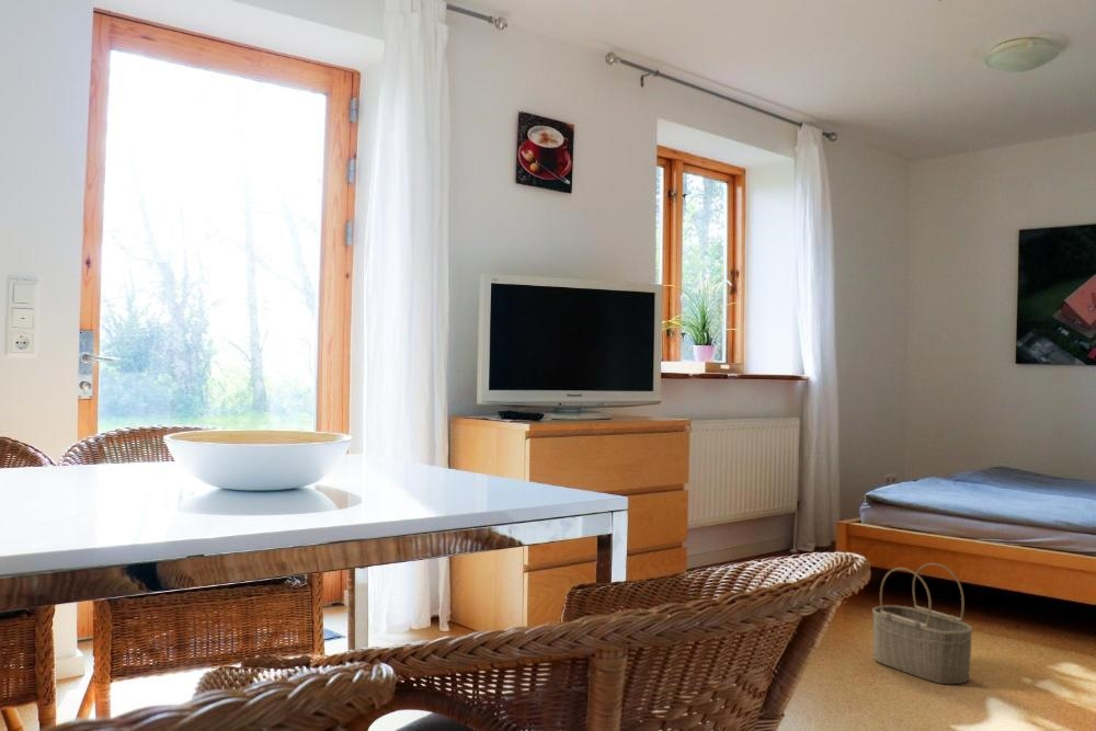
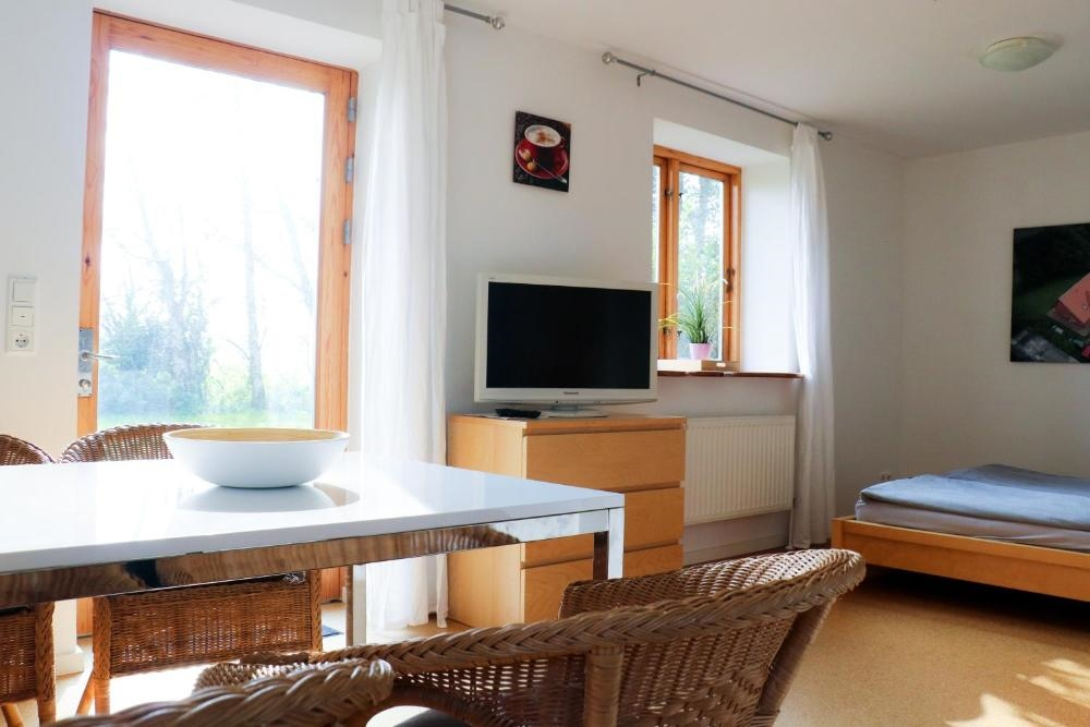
- wicker basket (921, 617)
